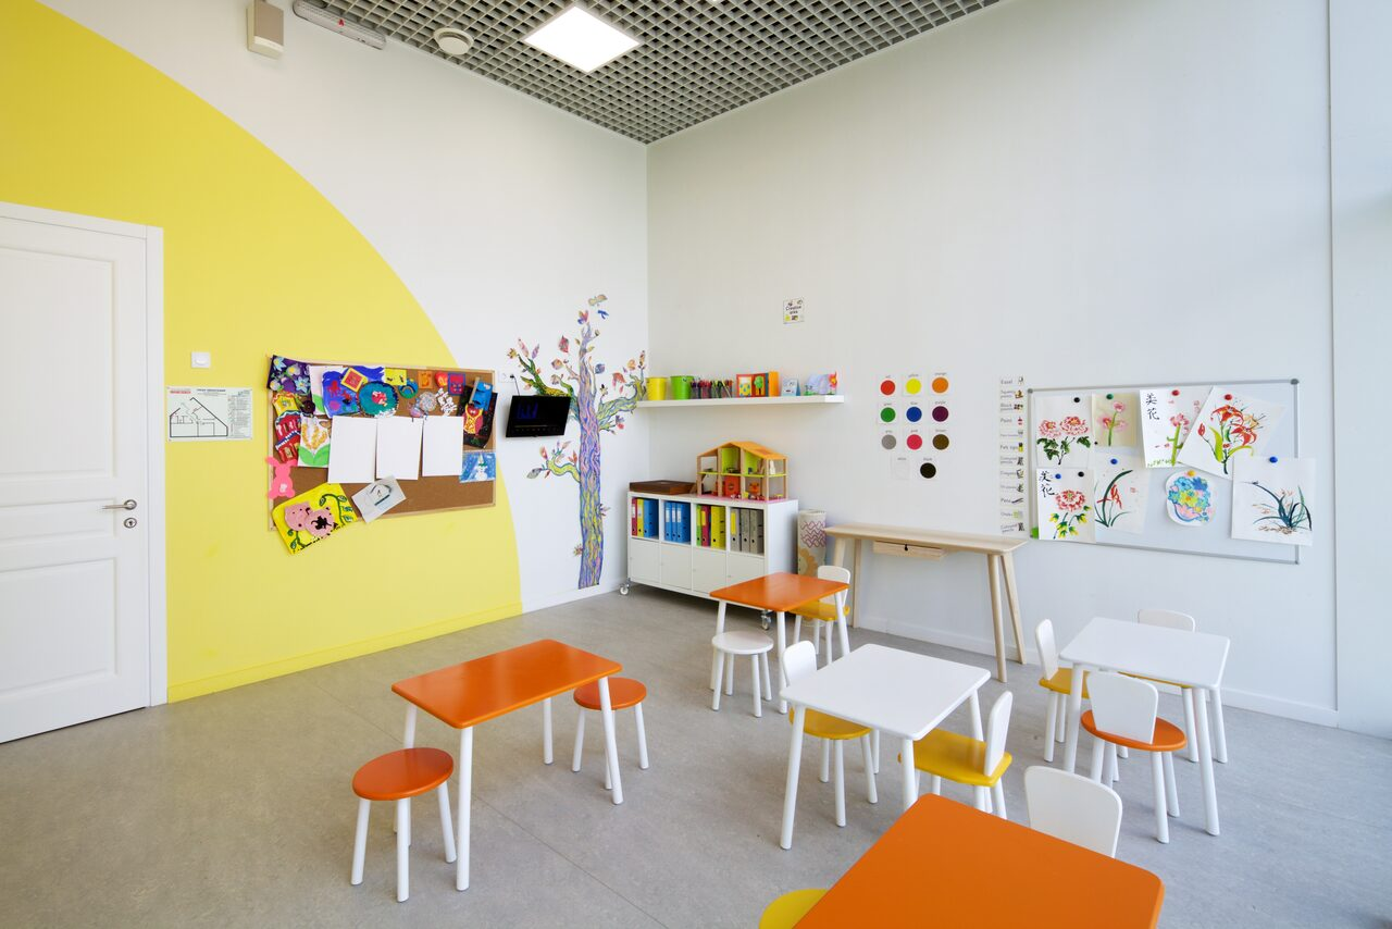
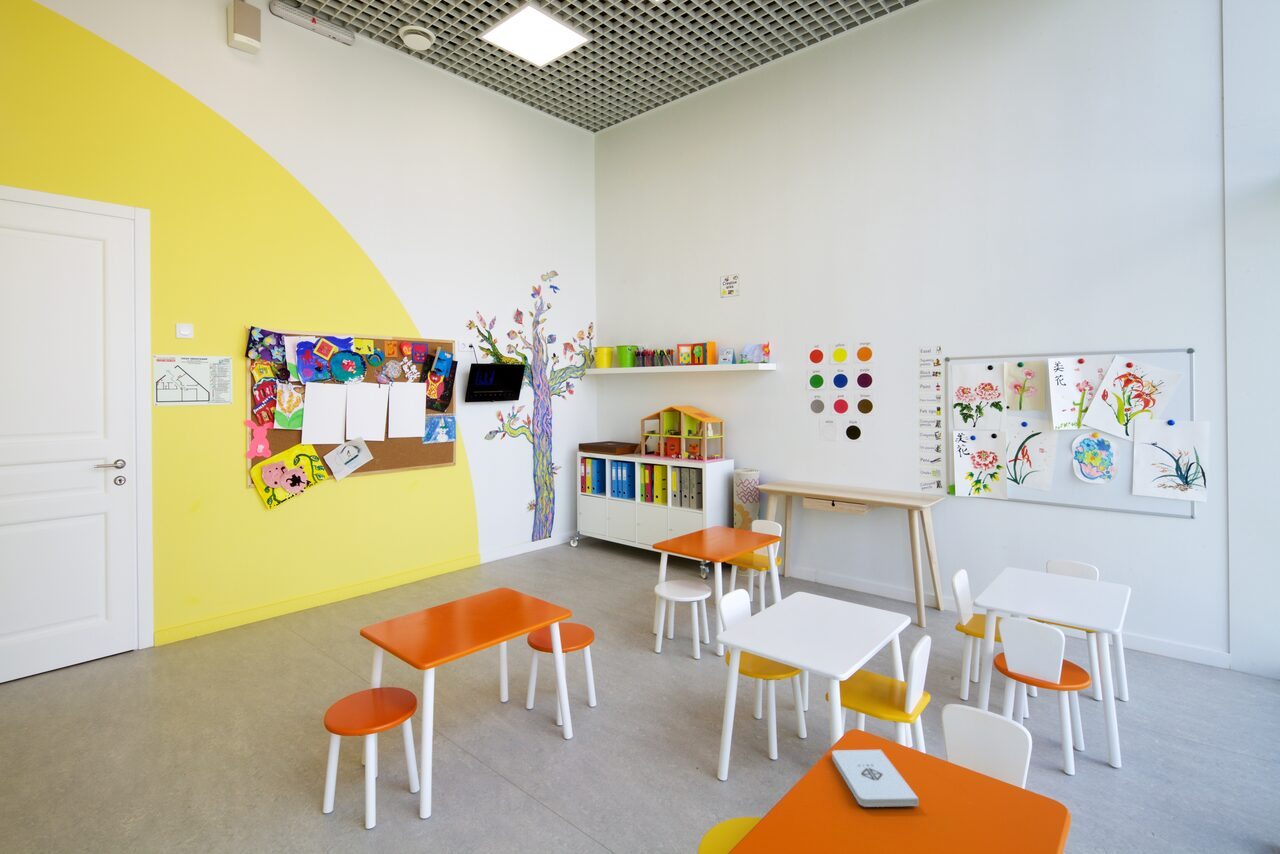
+ notepad (871, 776)
